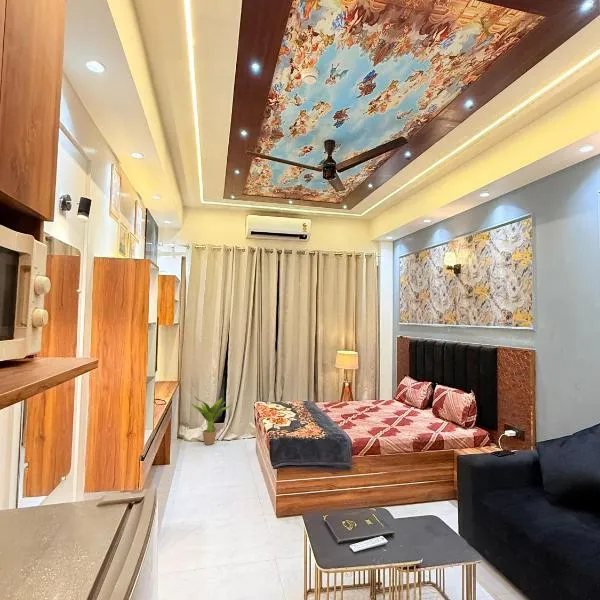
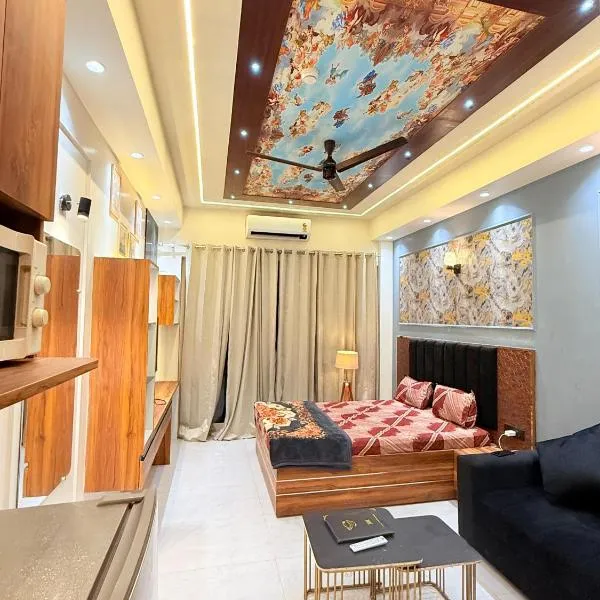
- potted plant (211, 419)
